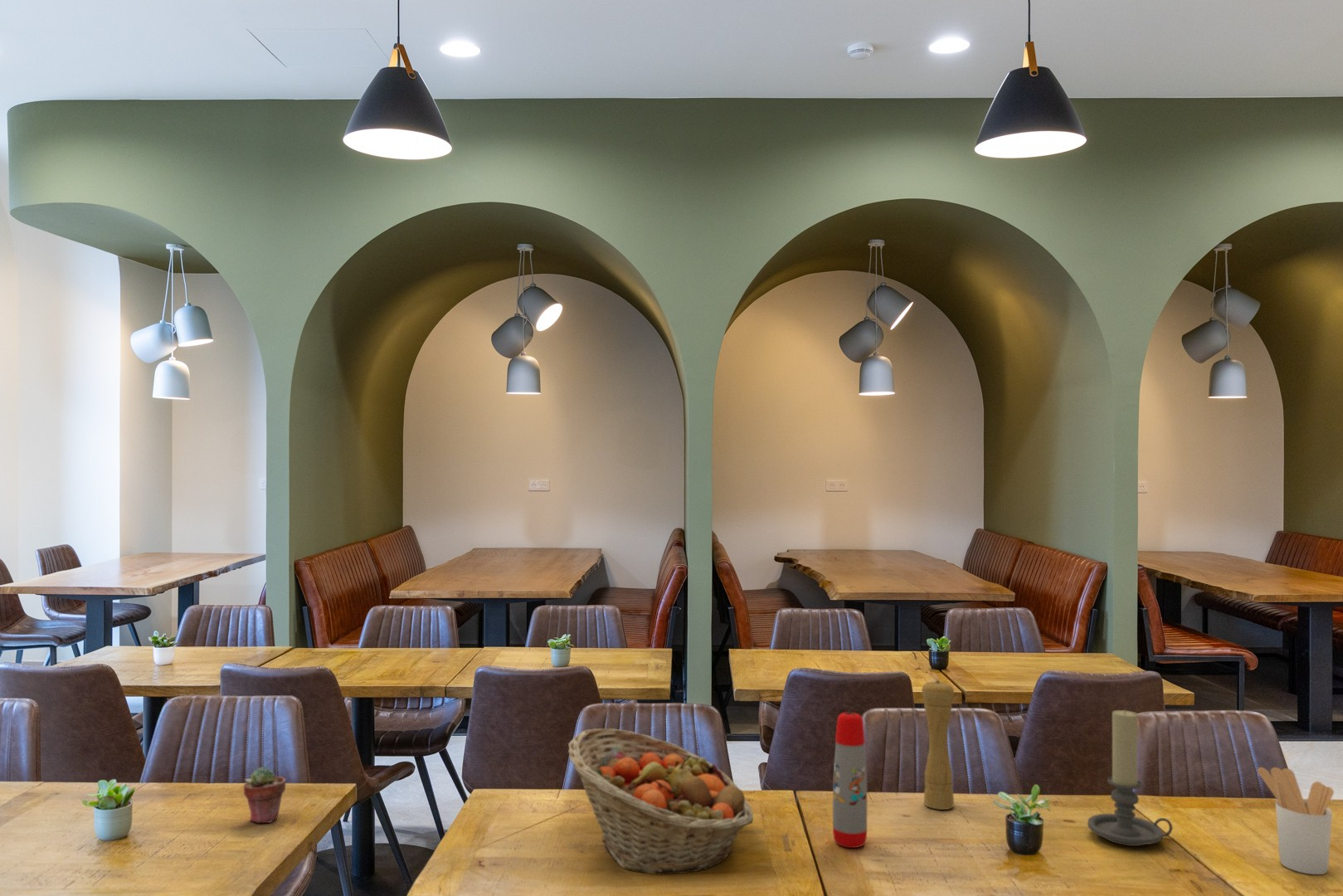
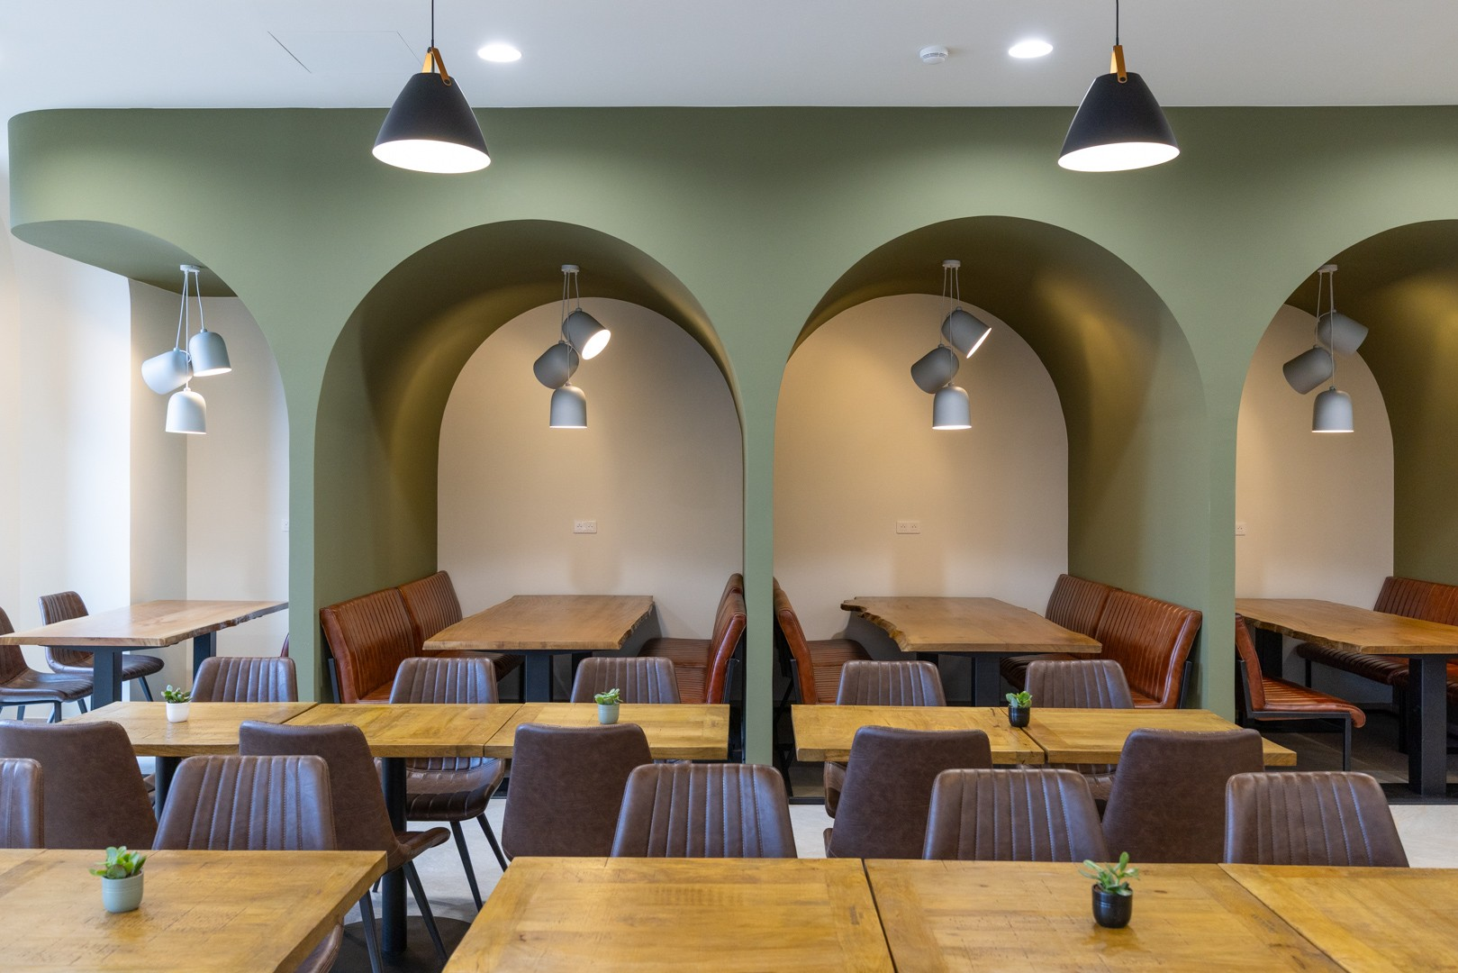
- utensil holder (1294, 816)
- potted succulent (264, 792)
- water bottle (849, 777)
- fruit basket (659, 792)
- candle holder (1131, 773)
- pepper mill (937, 743)
